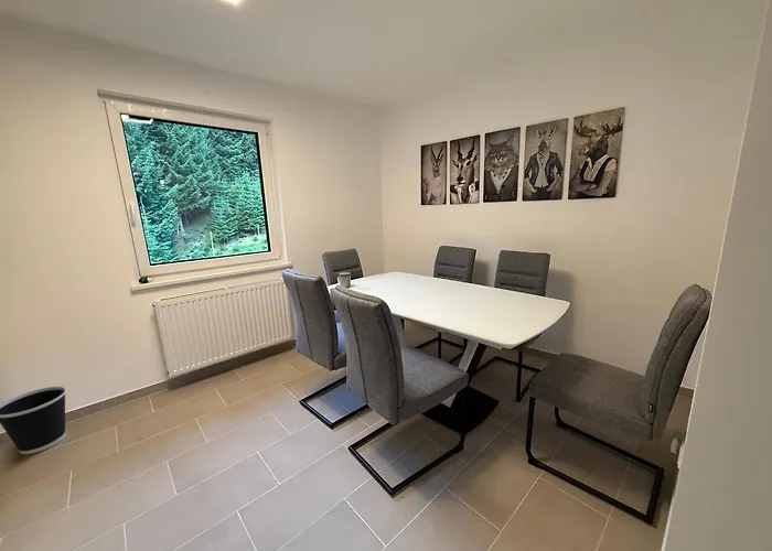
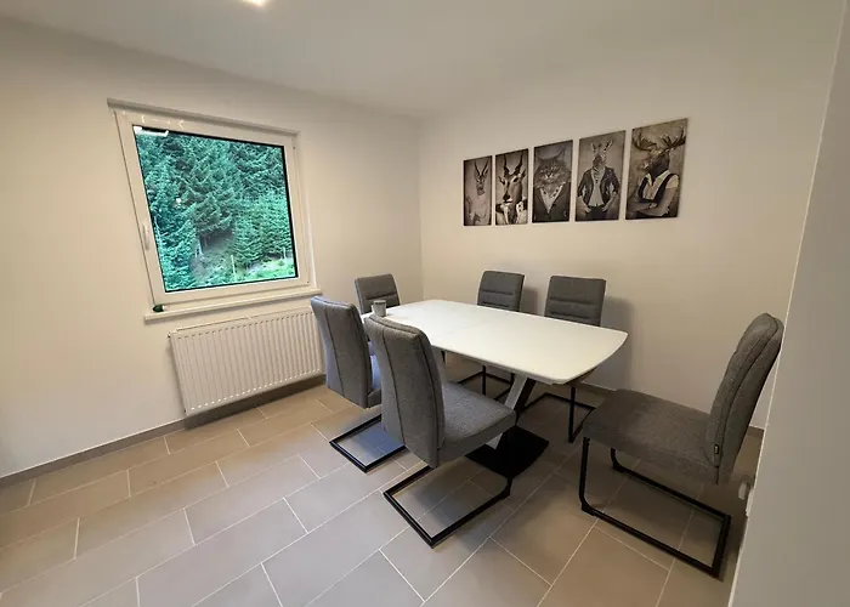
- wastebasket (36, 421)
